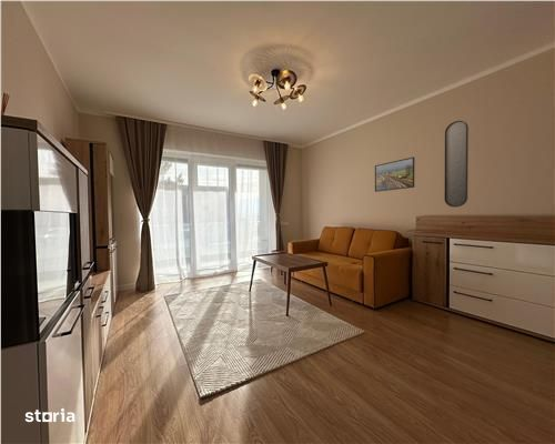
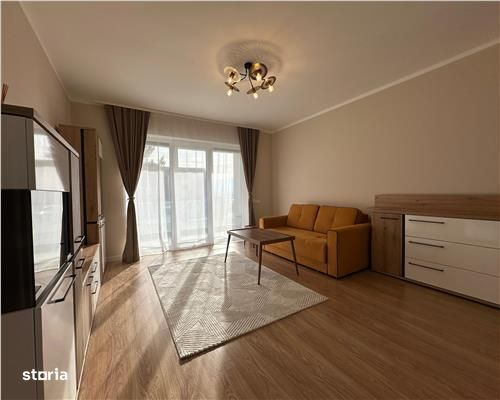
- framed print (393, 175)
- home mirror (455, 164)
